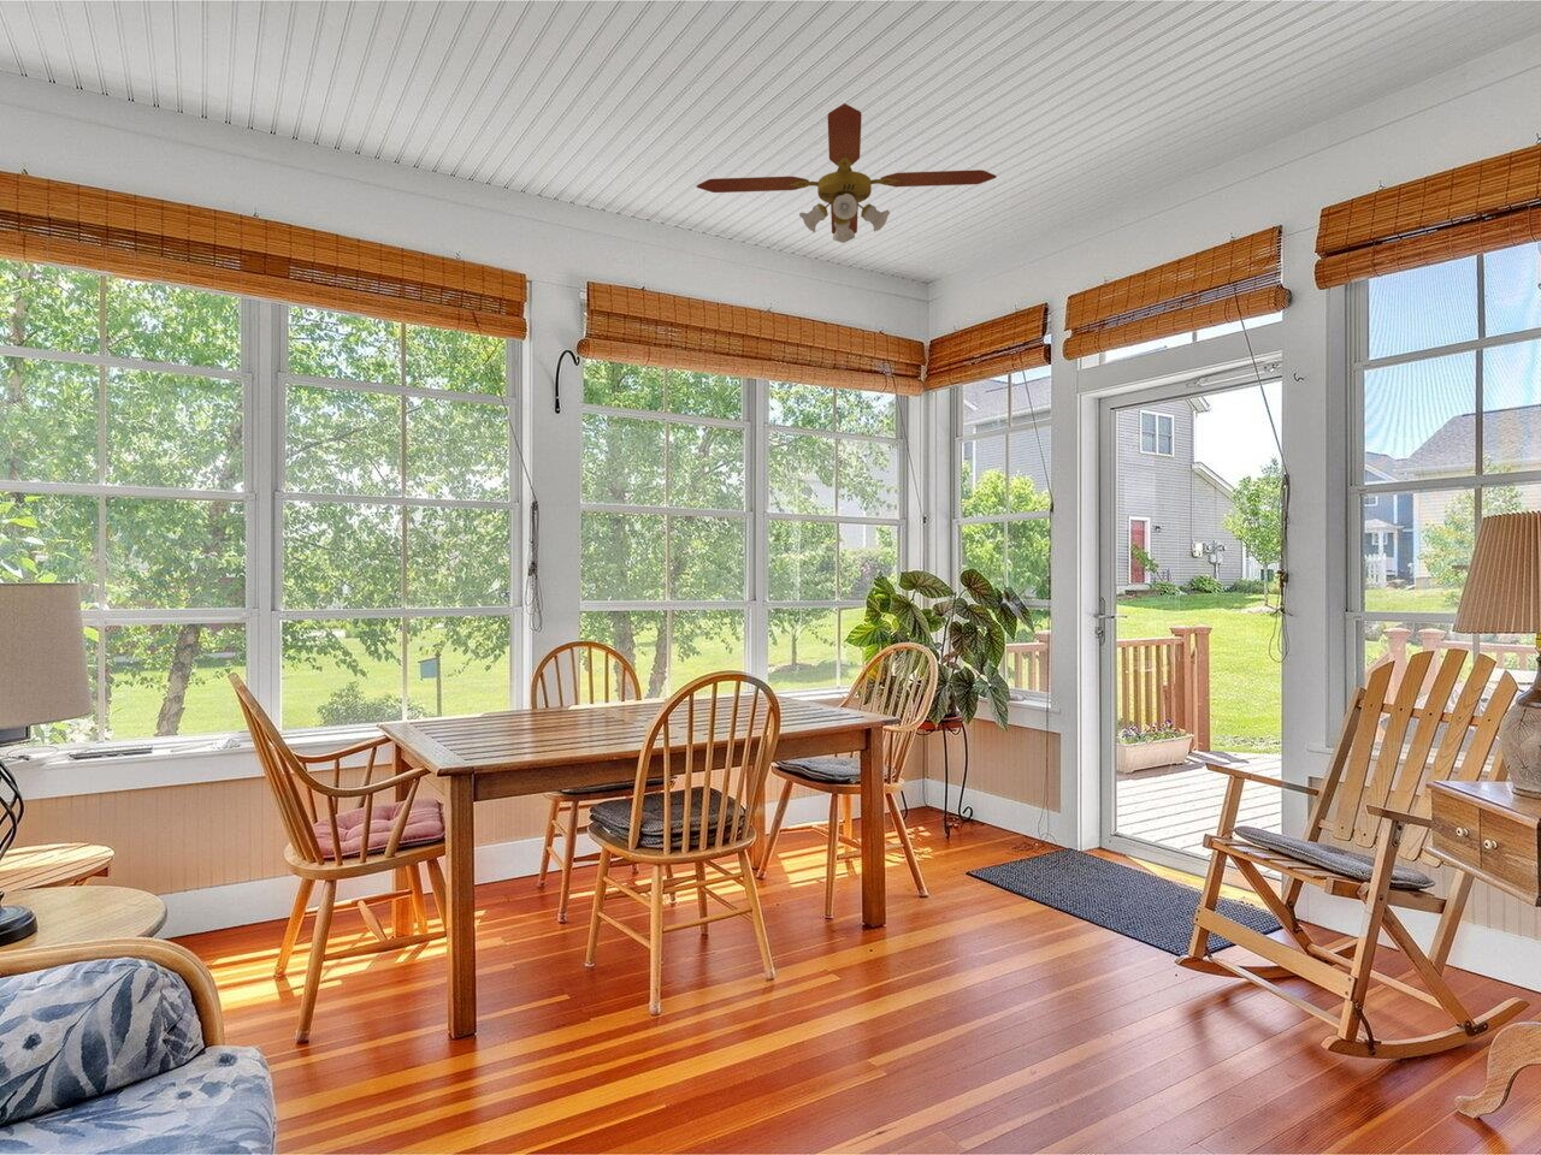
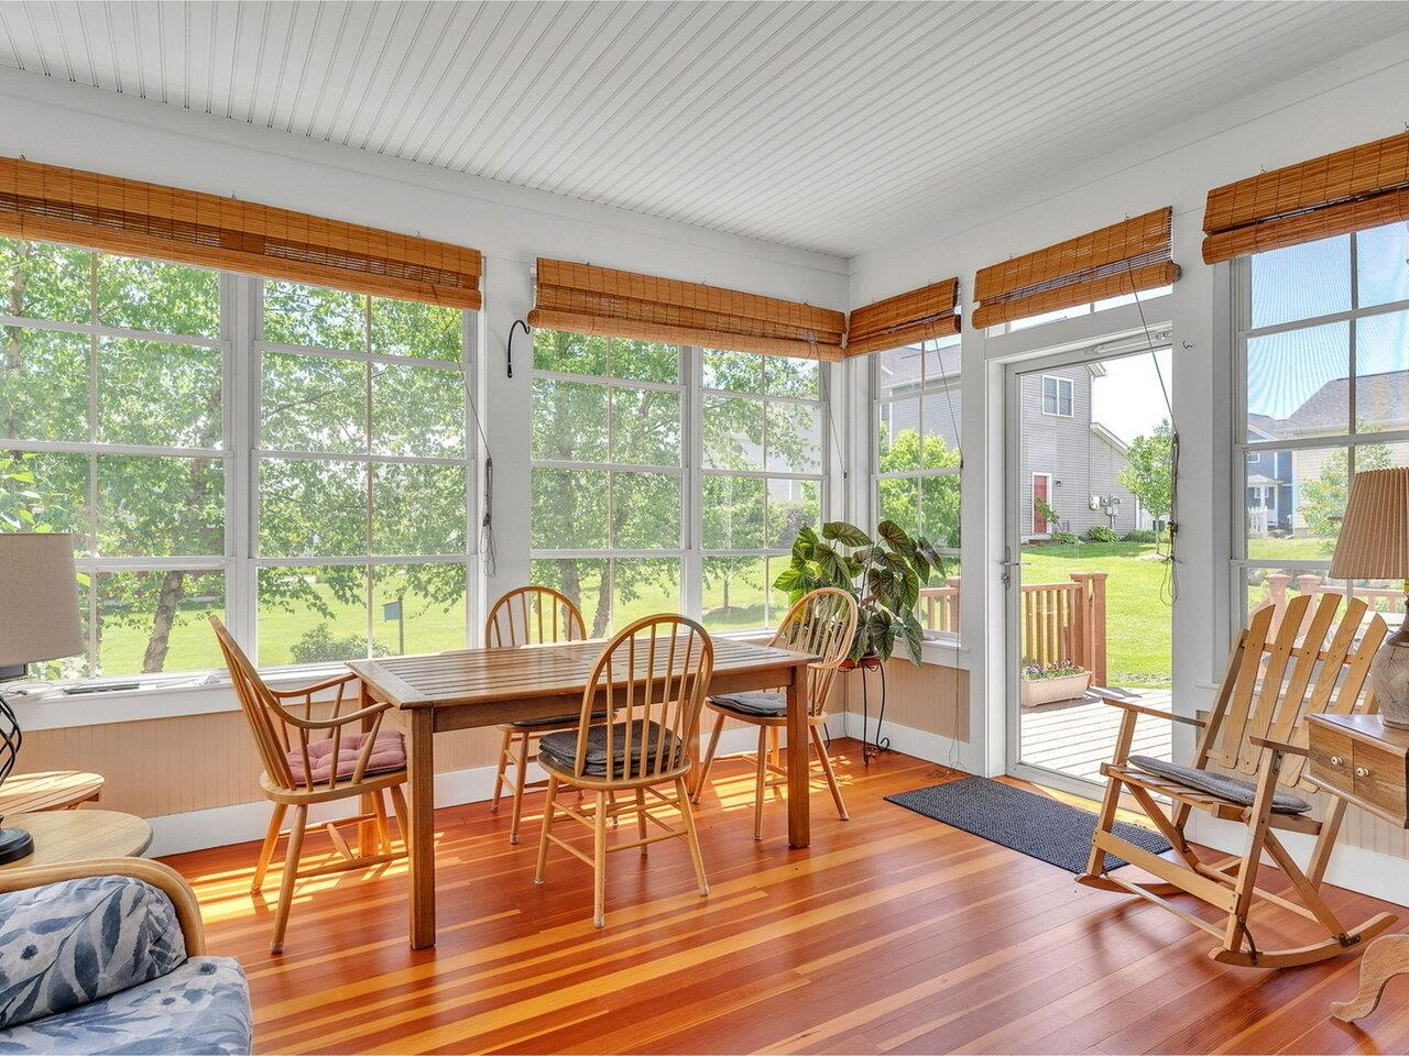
- ceiling fan (845, 190)
